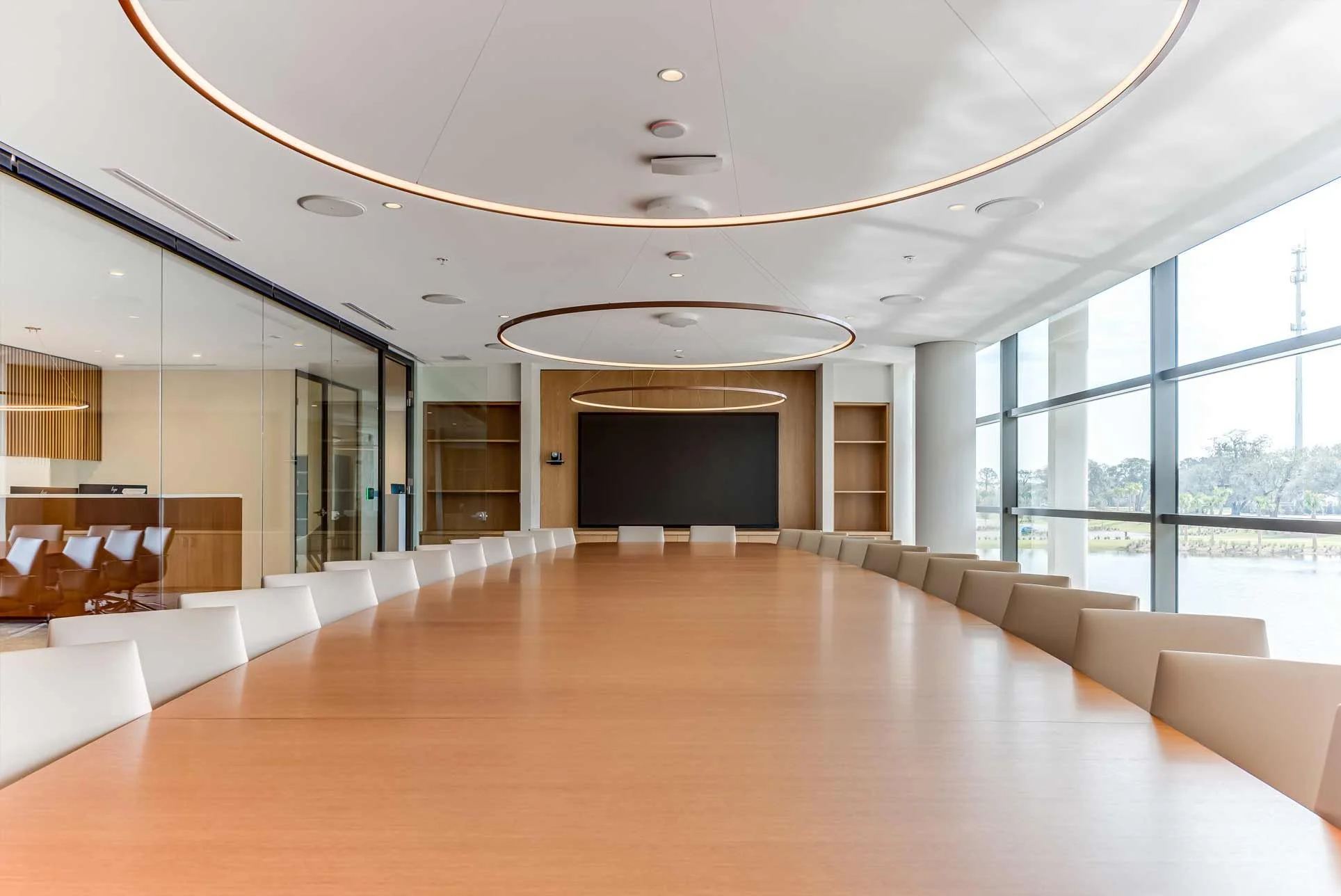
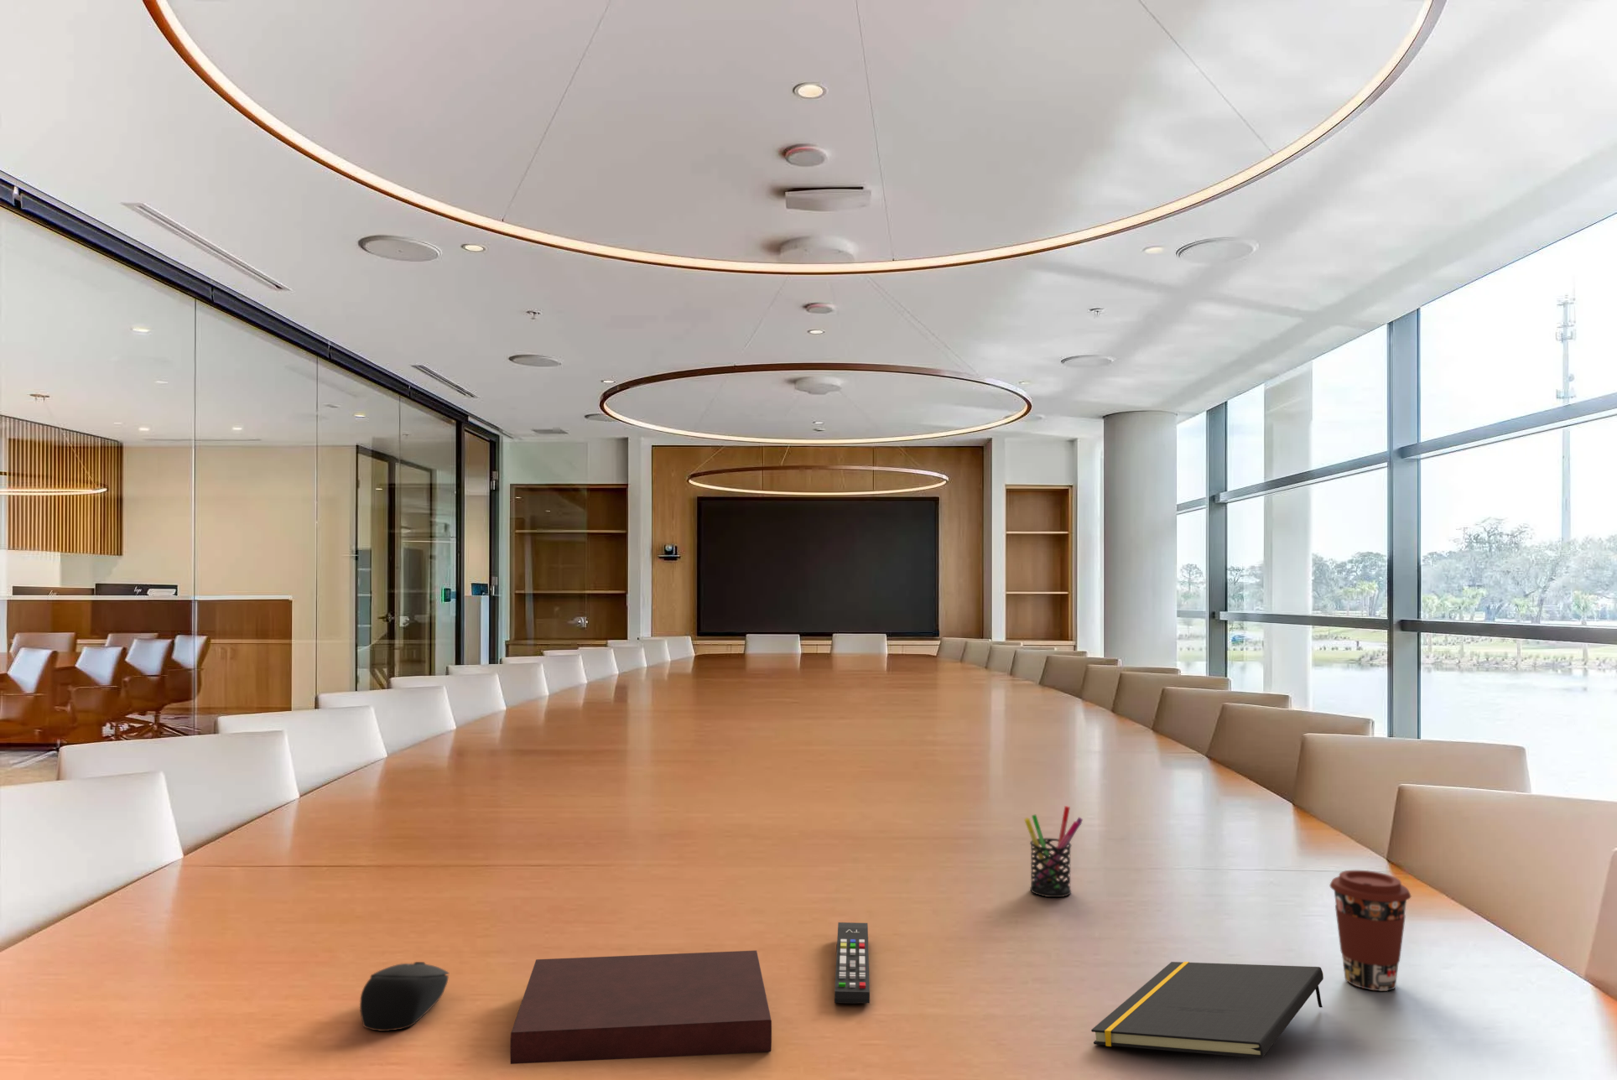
+ coffee cup (1370, 929)
+ notebook (645, 1002)
+ remote control (853, 959)
+ computer mouse (405, 986)
+ pen holder (1049, 847)
+ notepad (1211, 1004)
